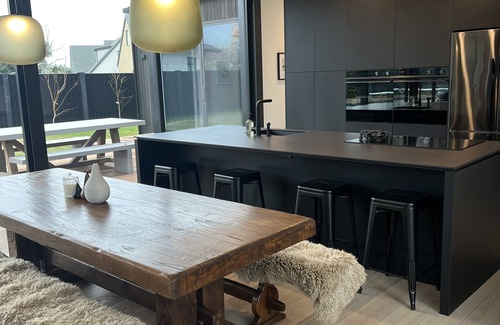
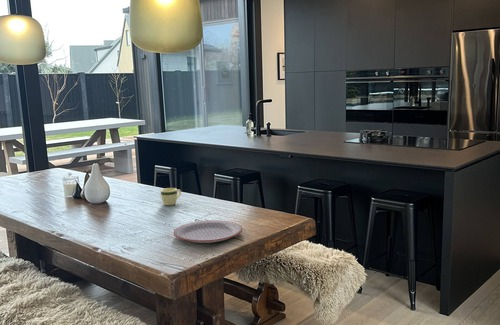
+ plate (208, 232)
+ mug (172, 196)
